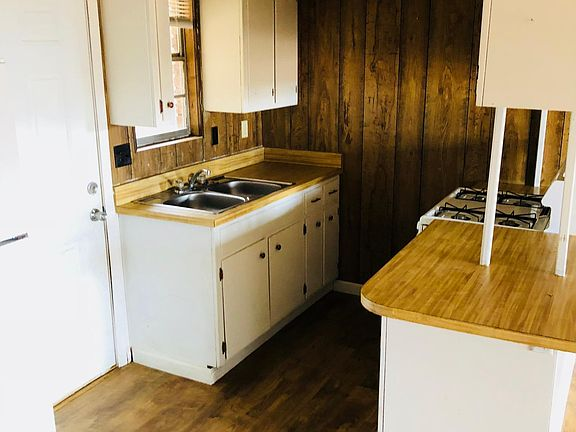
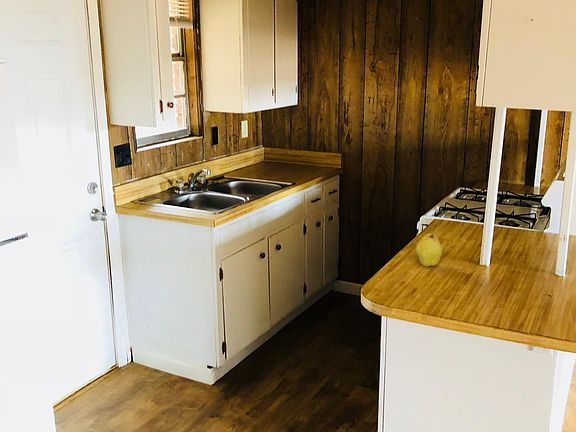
+ fruit (429, 249)
